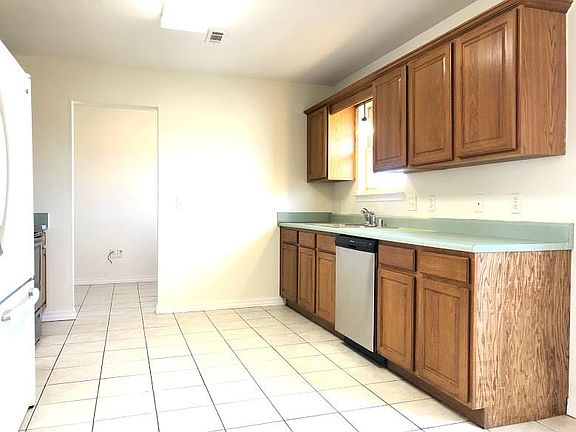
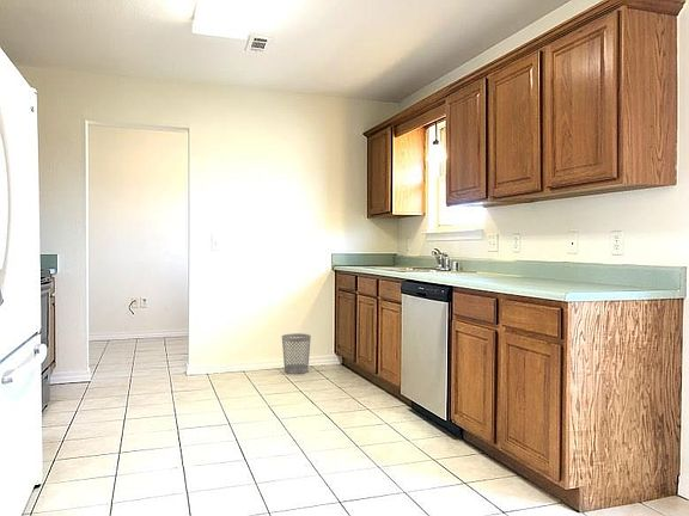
+ wastebasket (295, 354)
